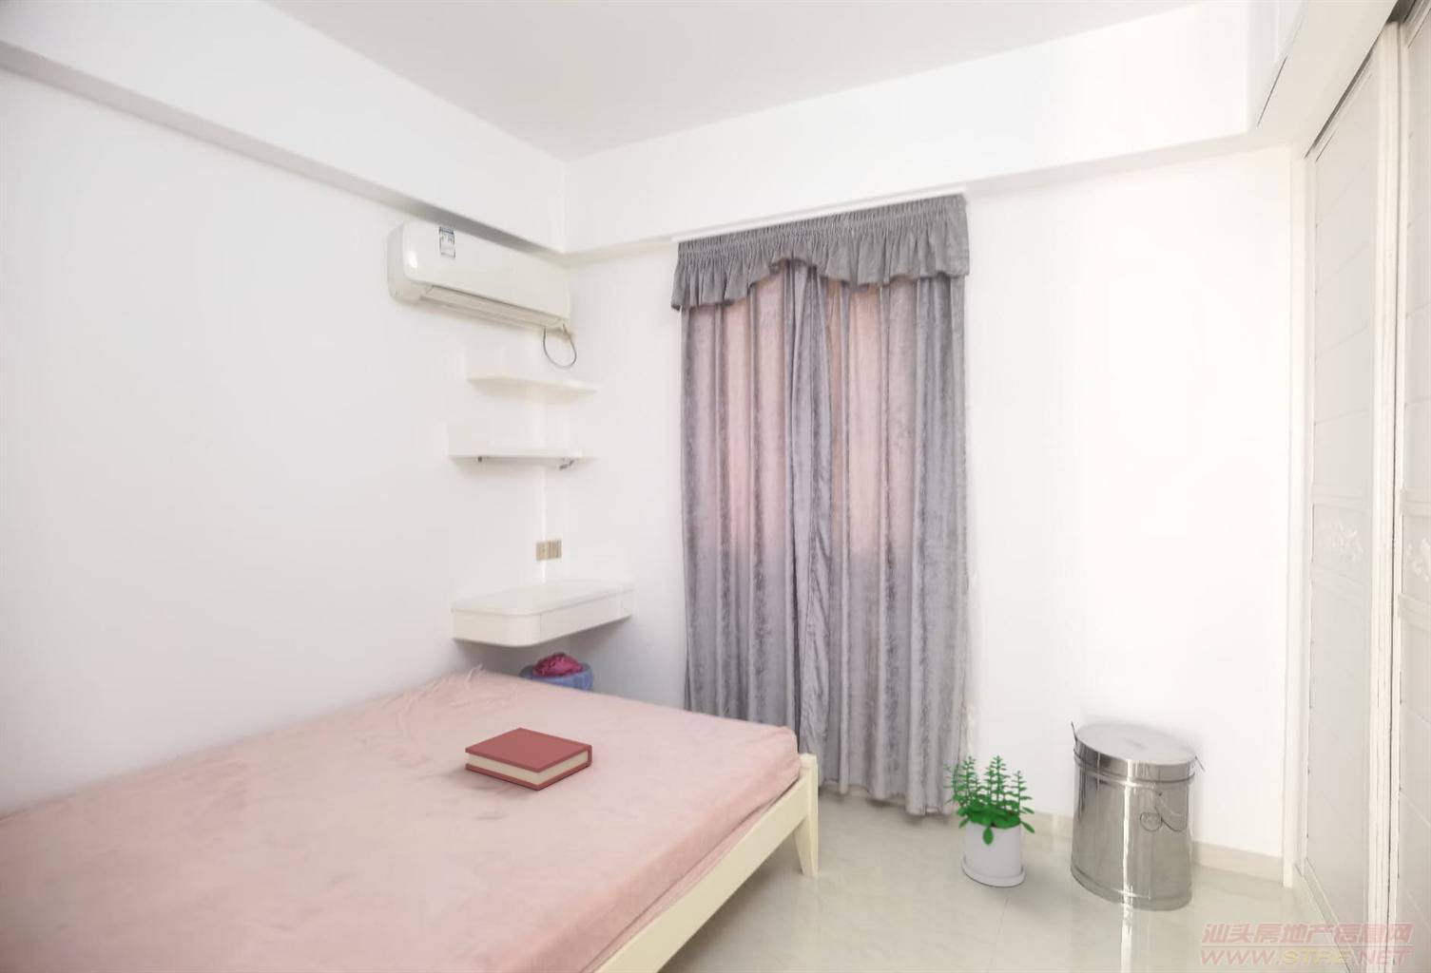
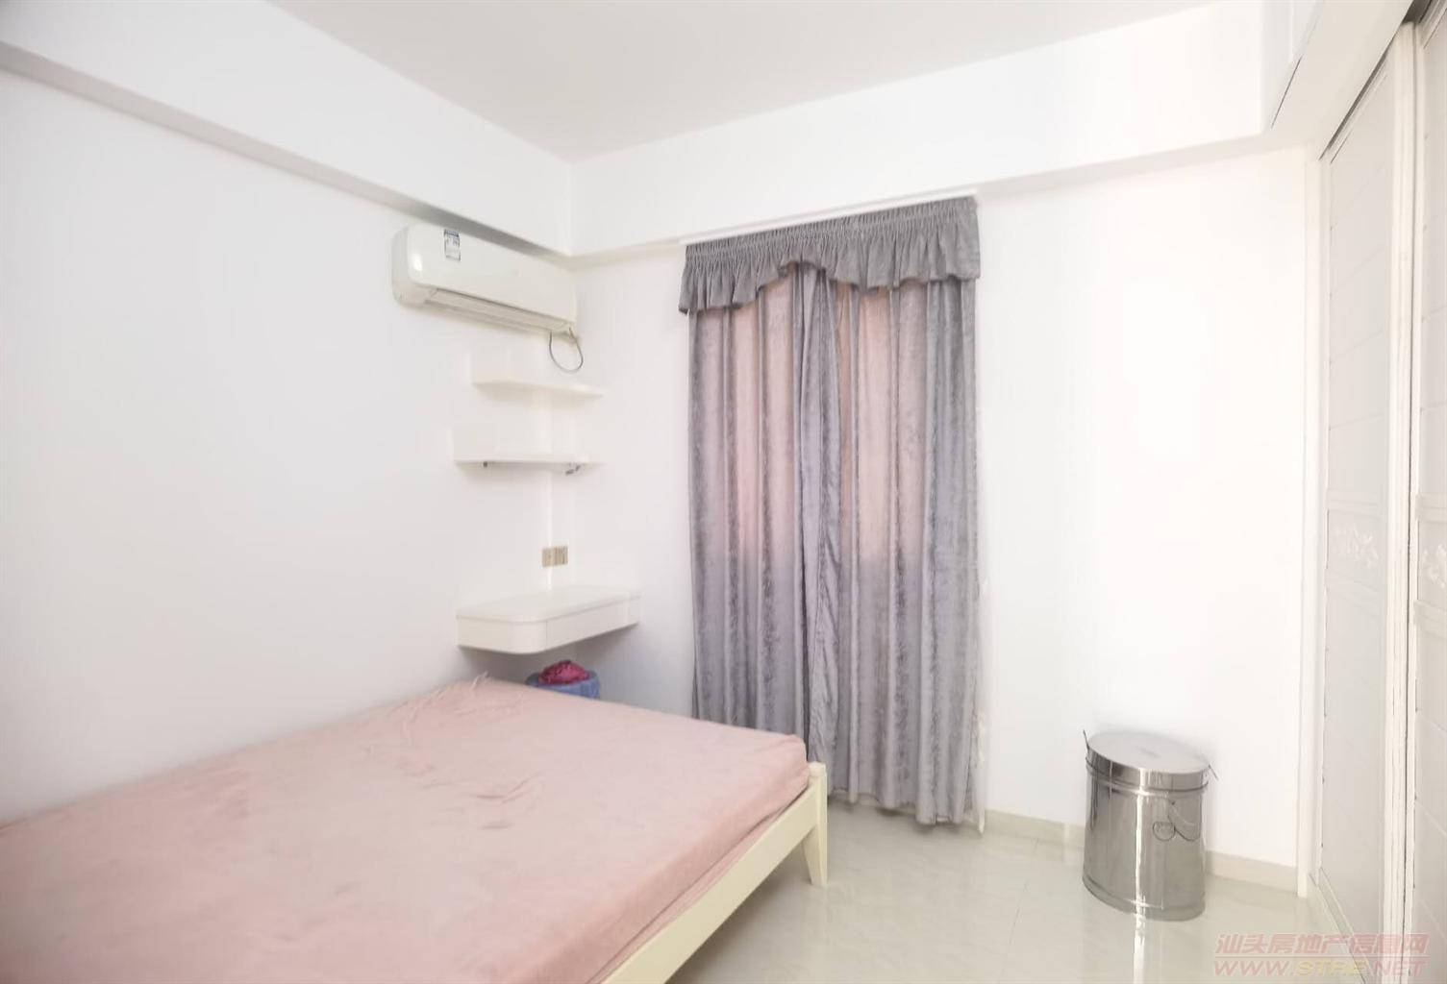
- hardback book (529, 756)
- potted plant (986, 817)
